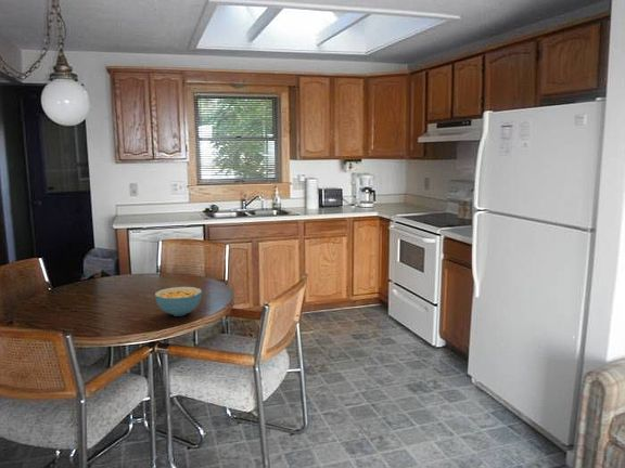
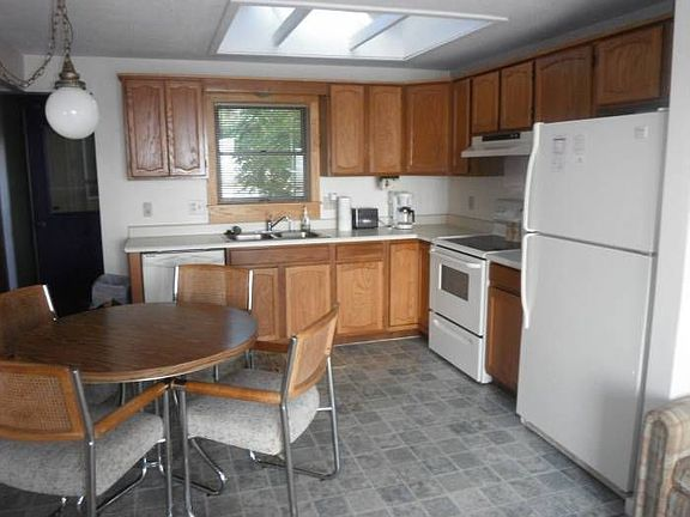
- cereal bowl (179, 302)
